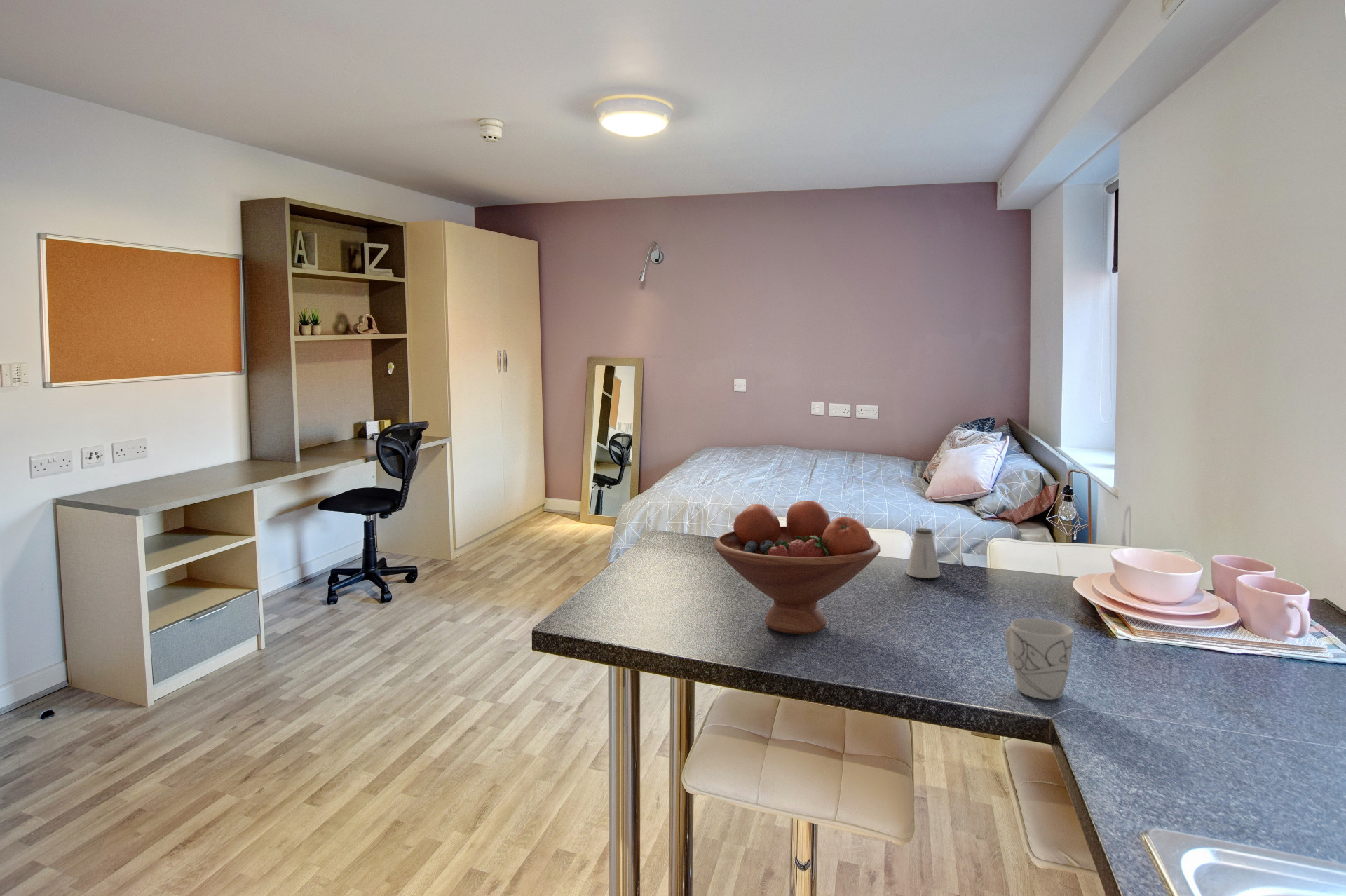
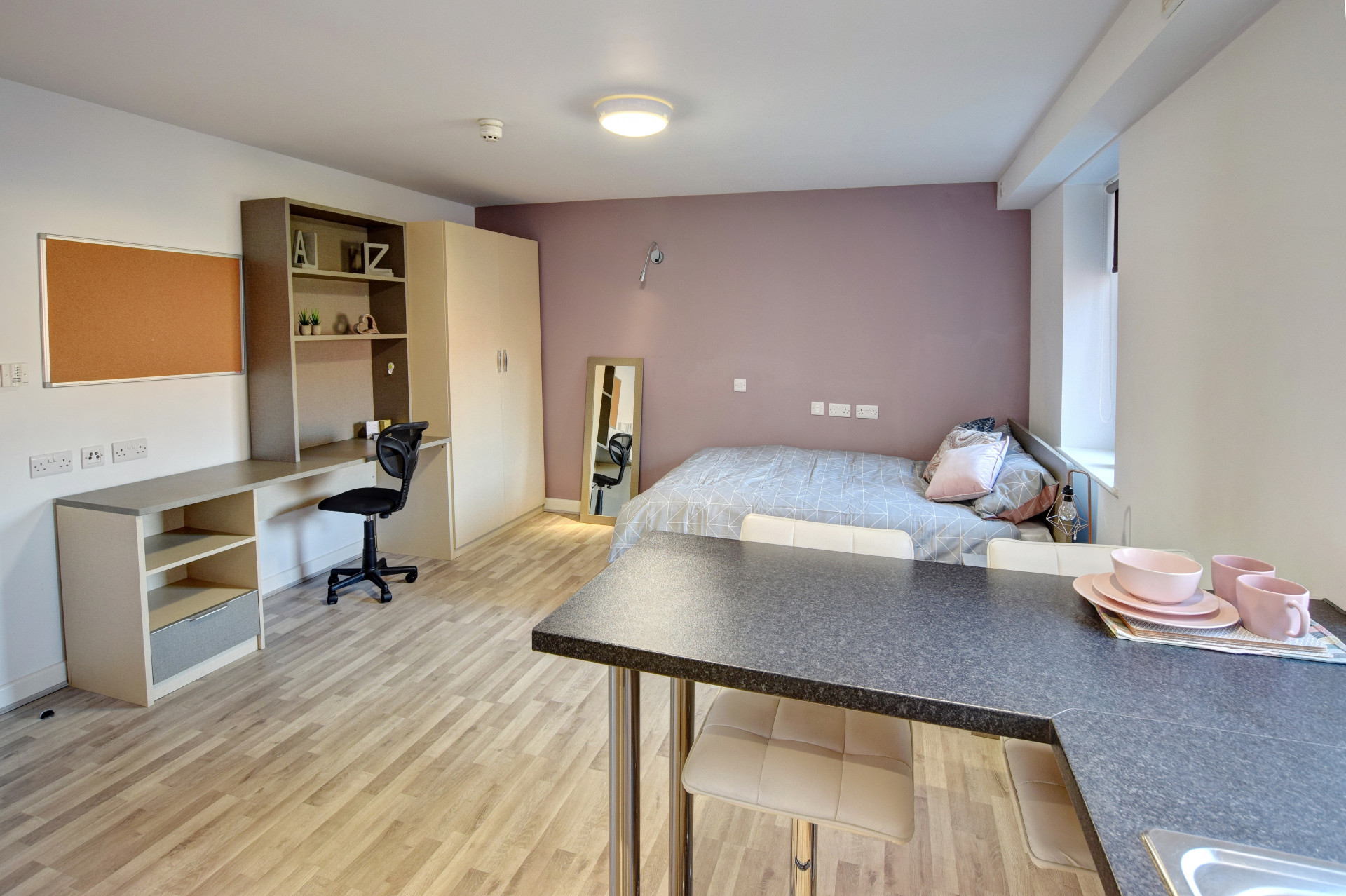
- saltshaker (923, 552)
- fruit bowl (795, 567)
- mug (1033, 656)
